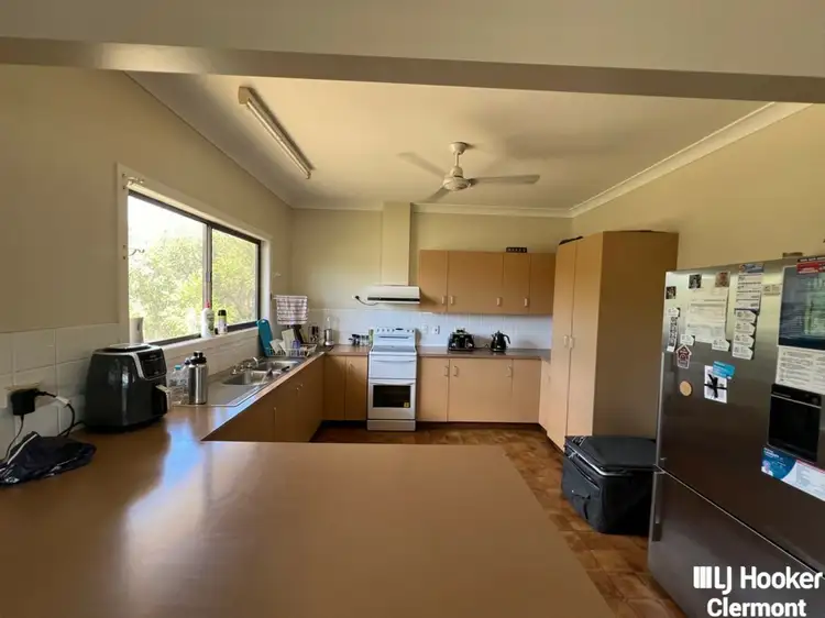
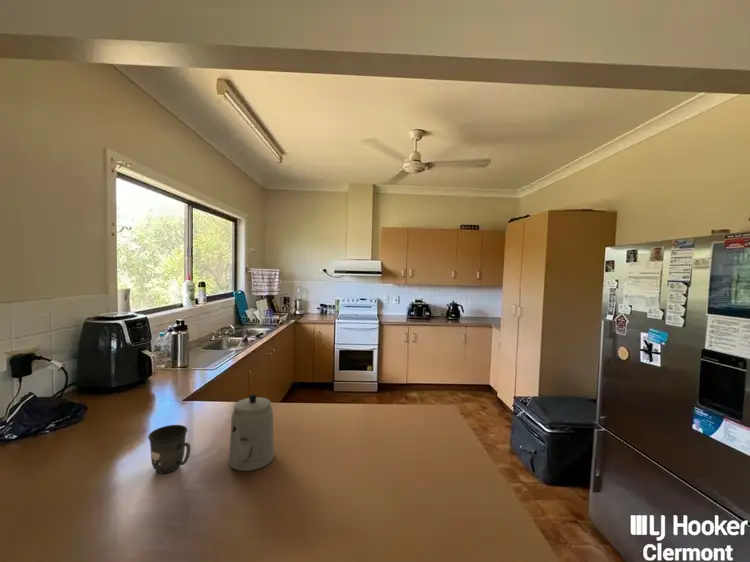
+ teapot (251, 428)
+ mug (172, 451)
